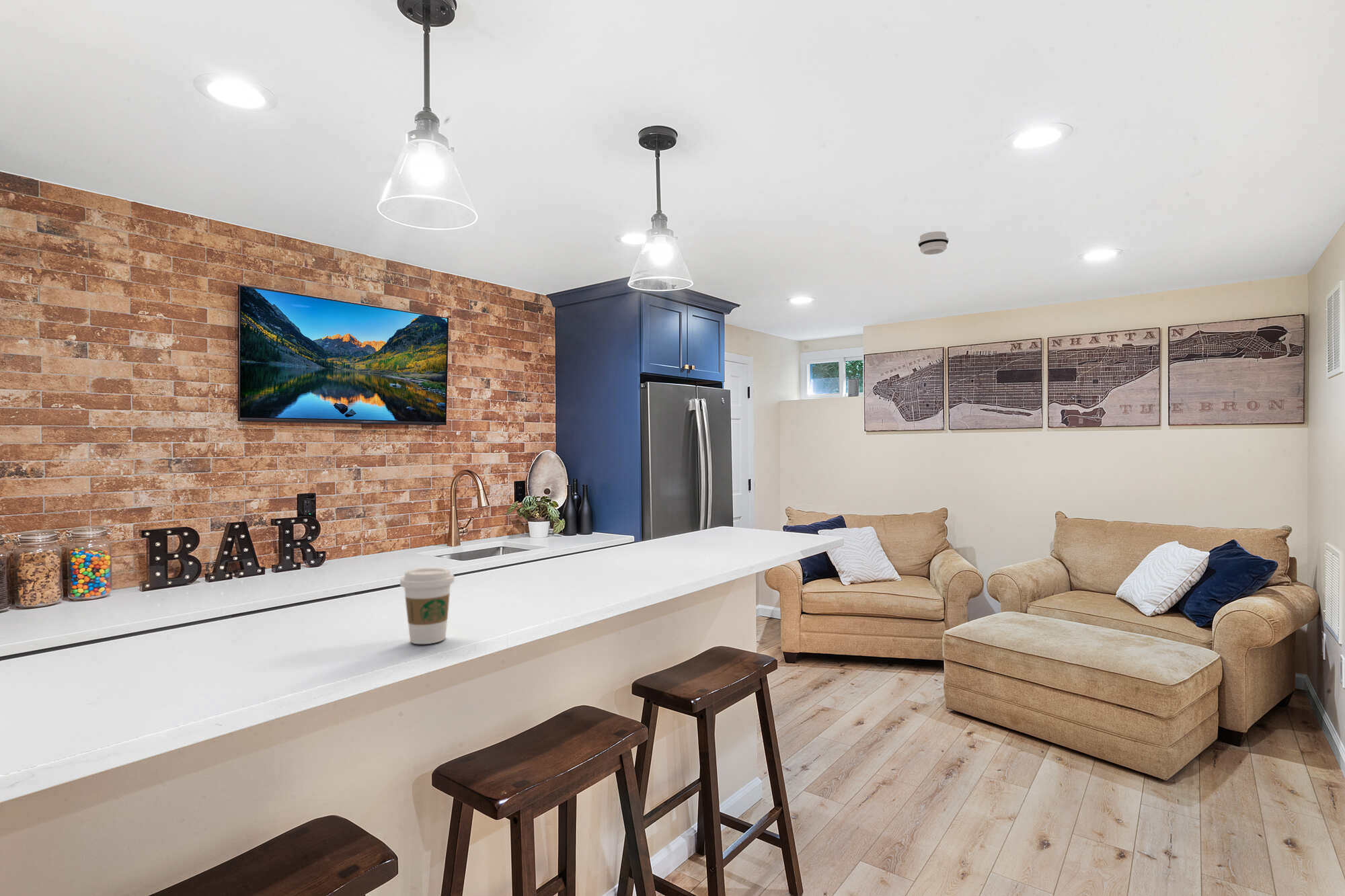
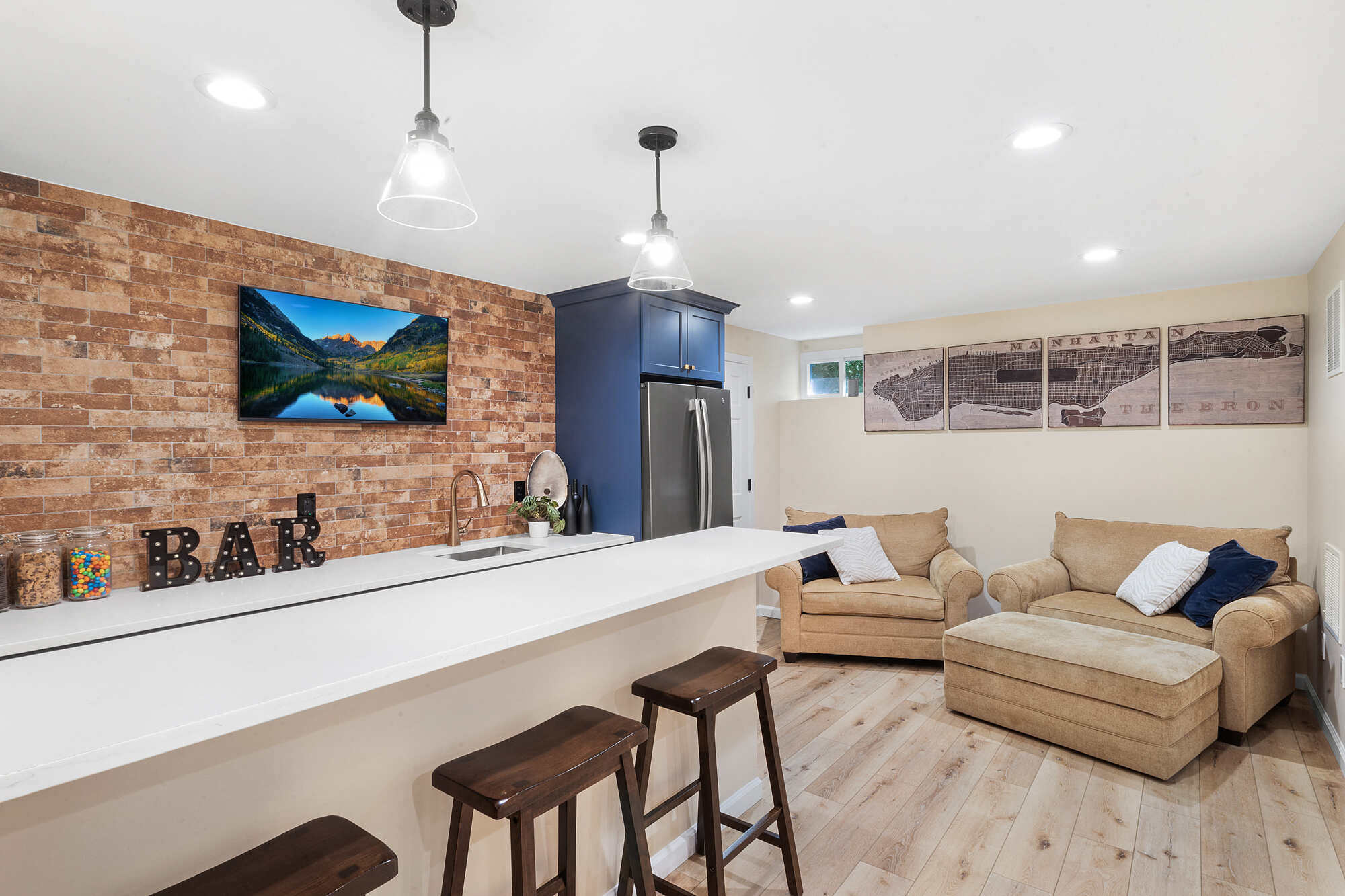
- coffee cup (428, 605)
- smoke detector (933, 243)
